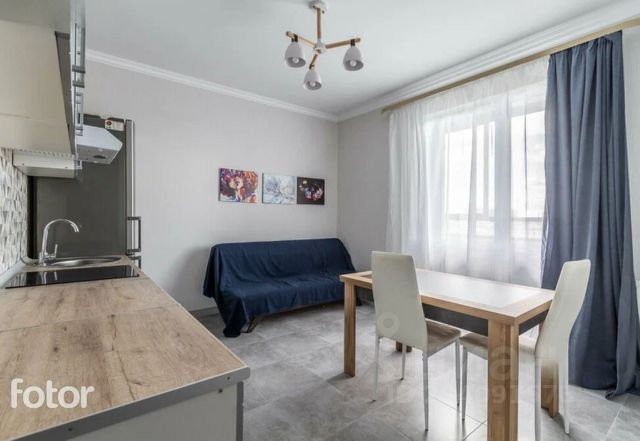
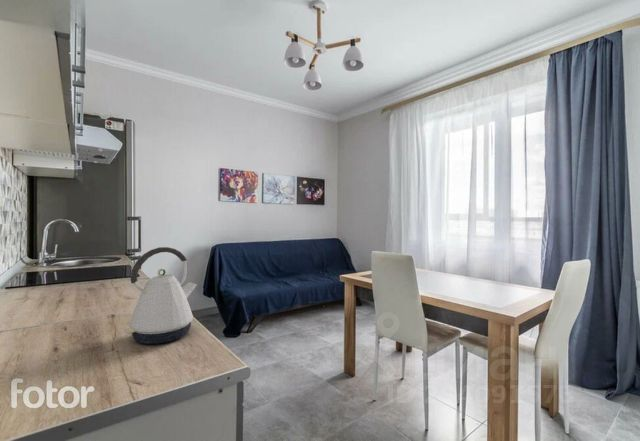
+ kettle (164, 291)
